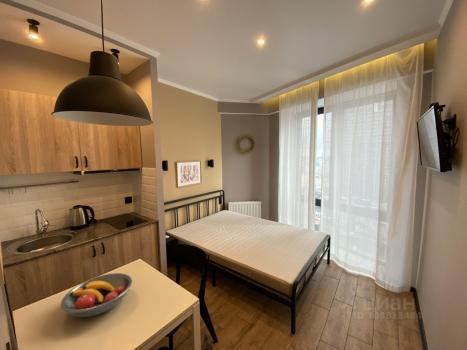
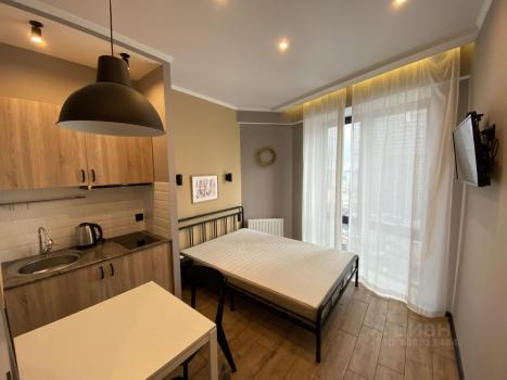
- fruit bowl (99, 295)
